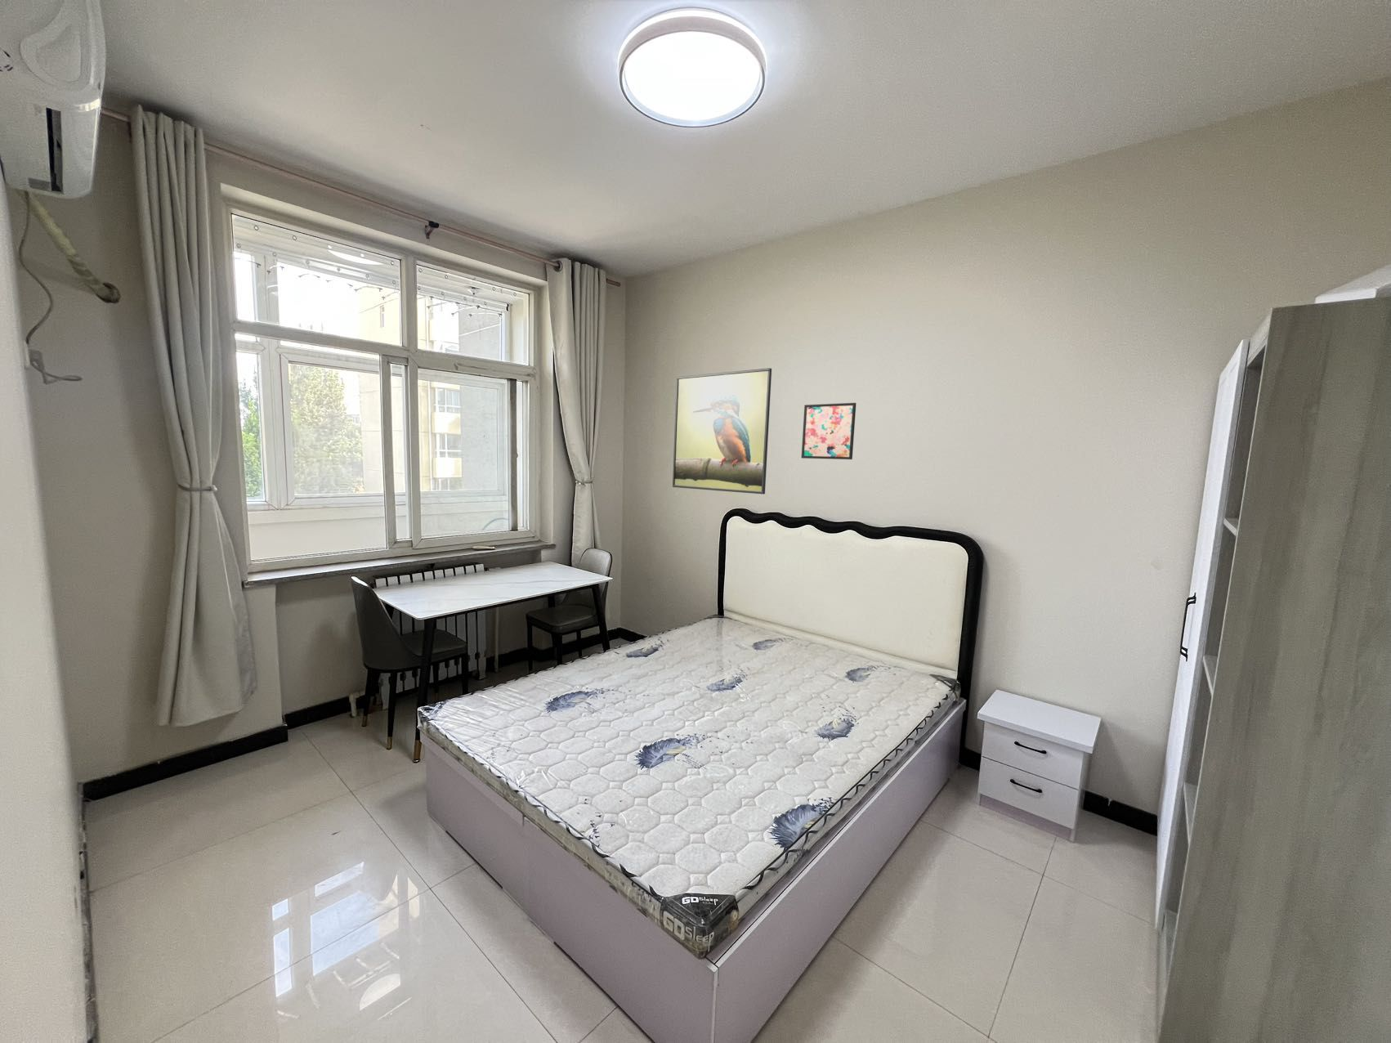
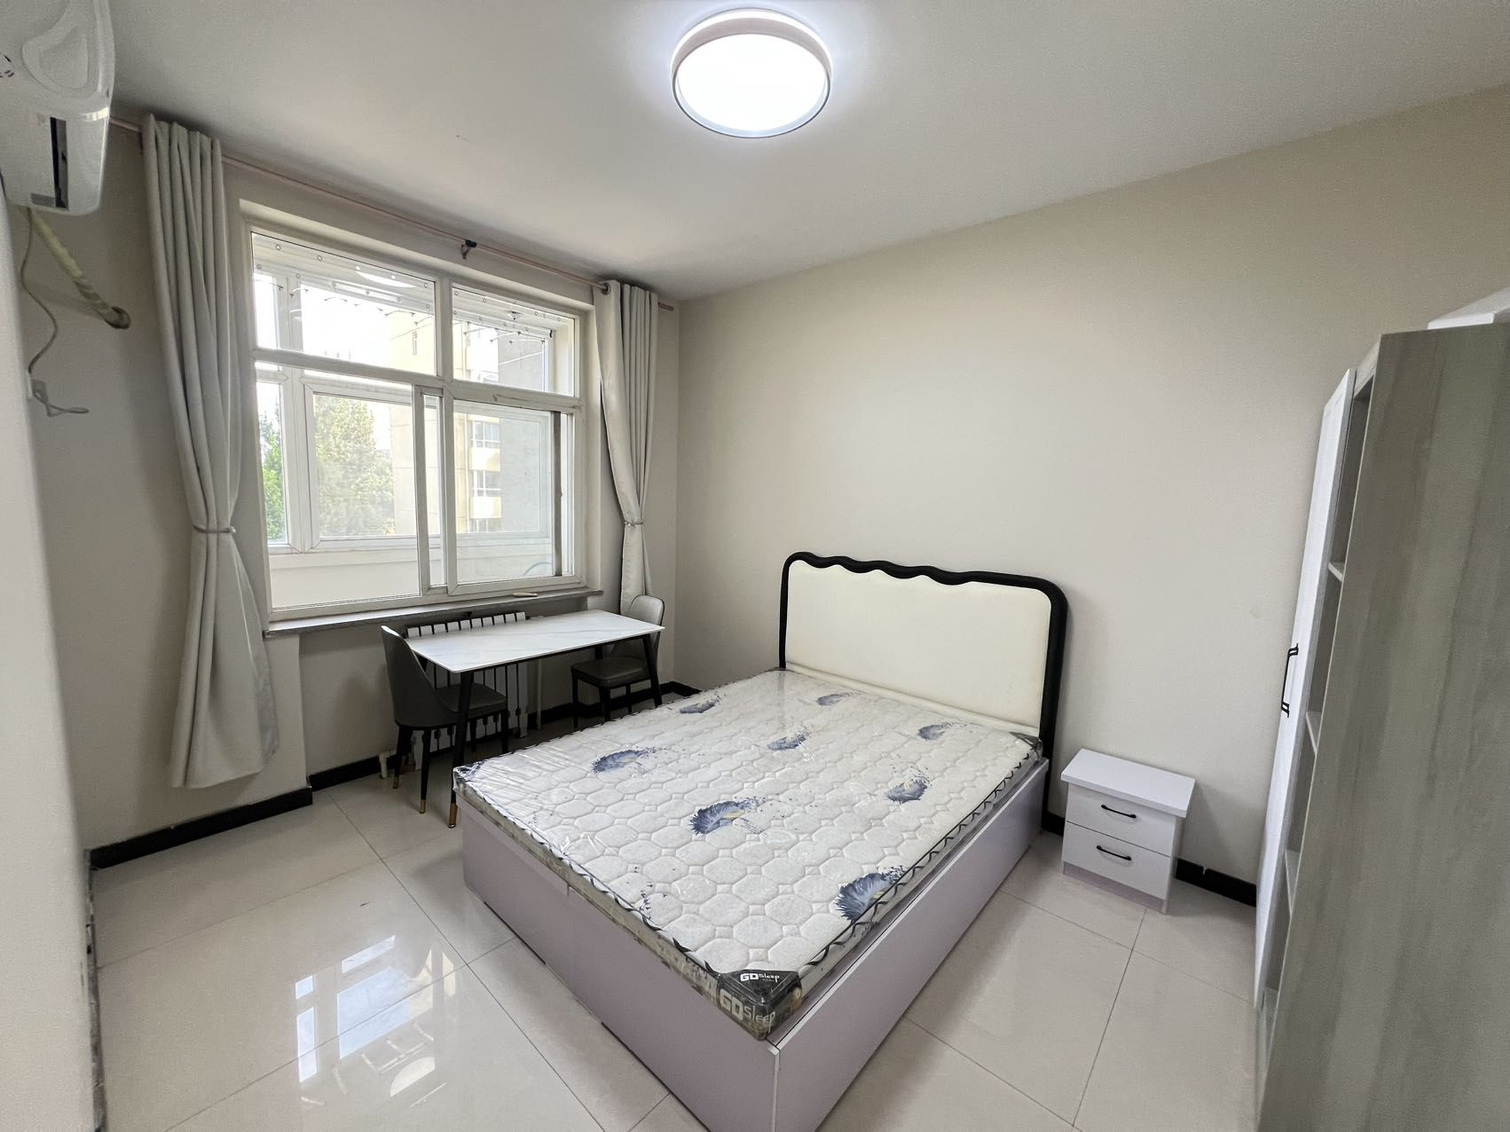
- wall art (827, 431)
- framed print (717, 432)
